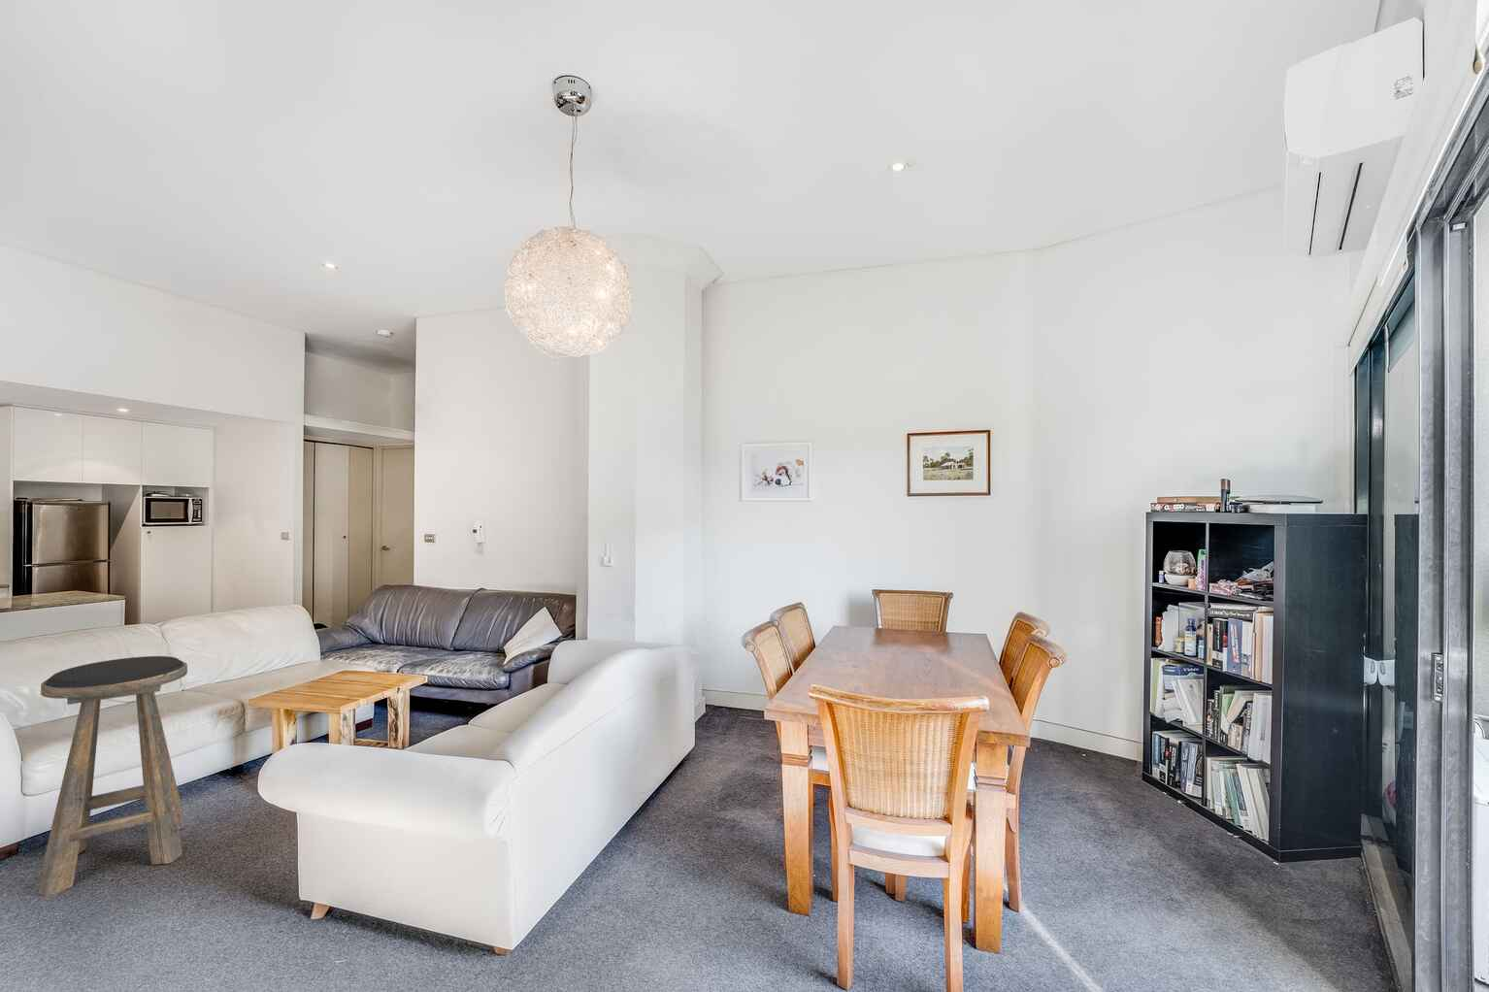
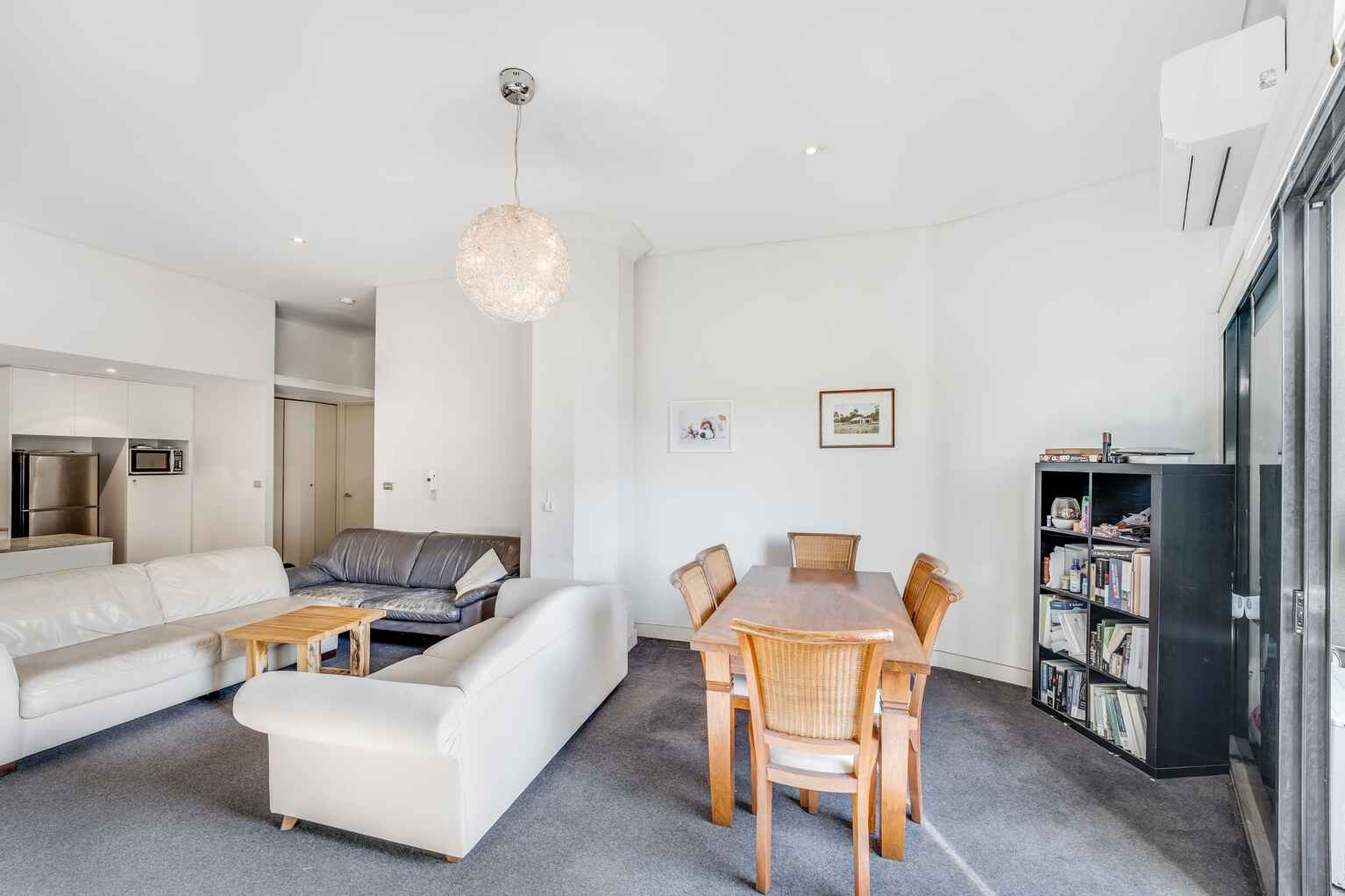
- stool (141, 757)
